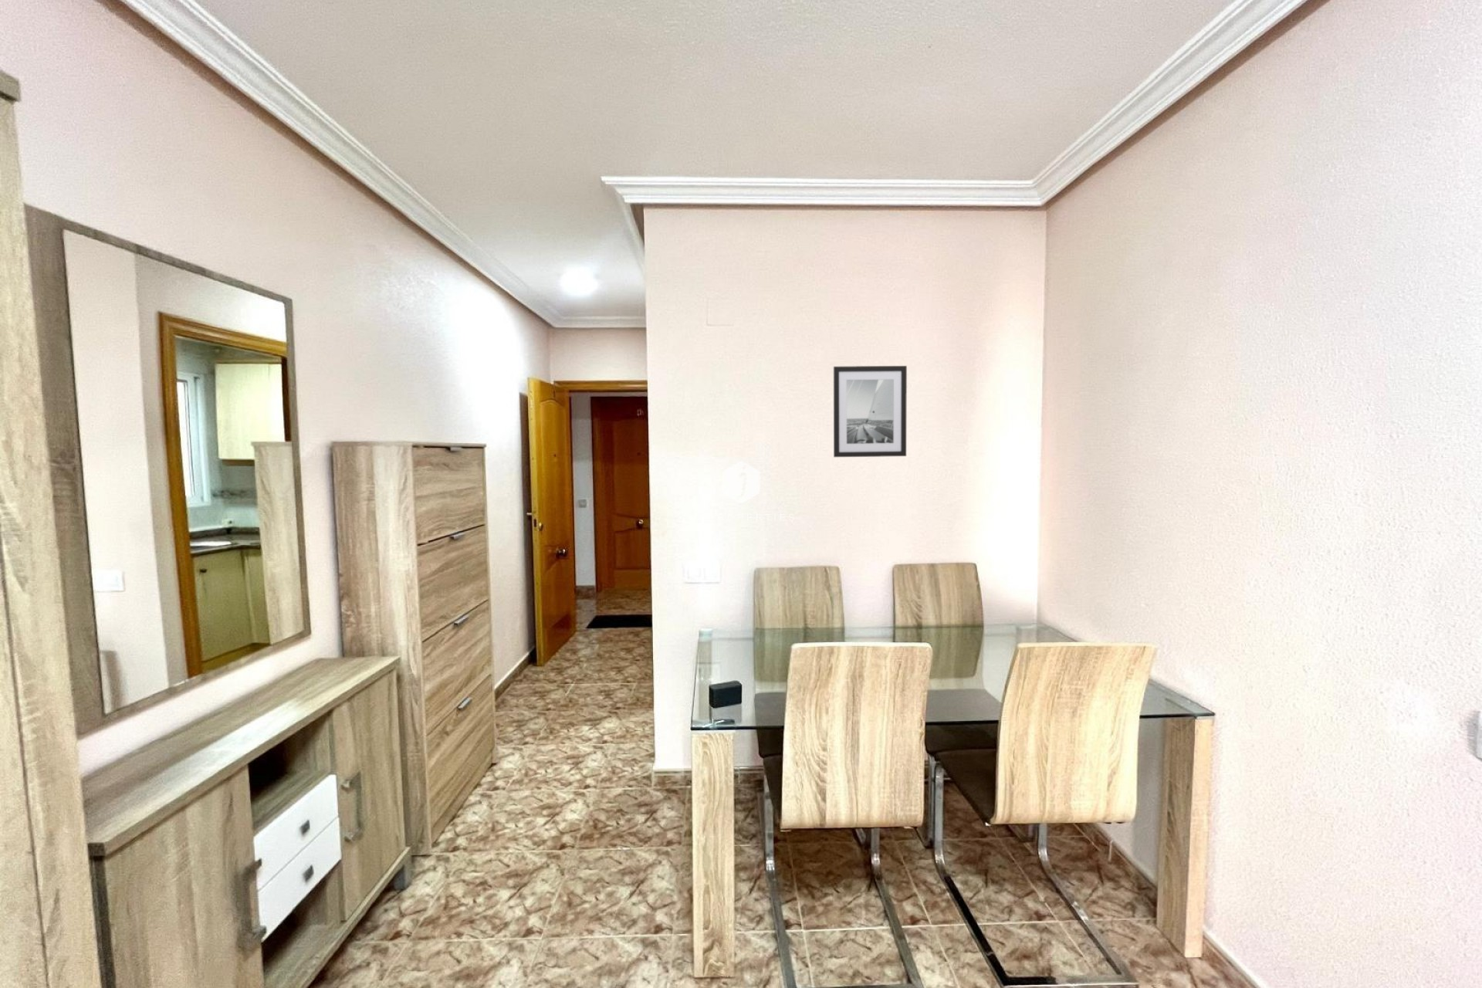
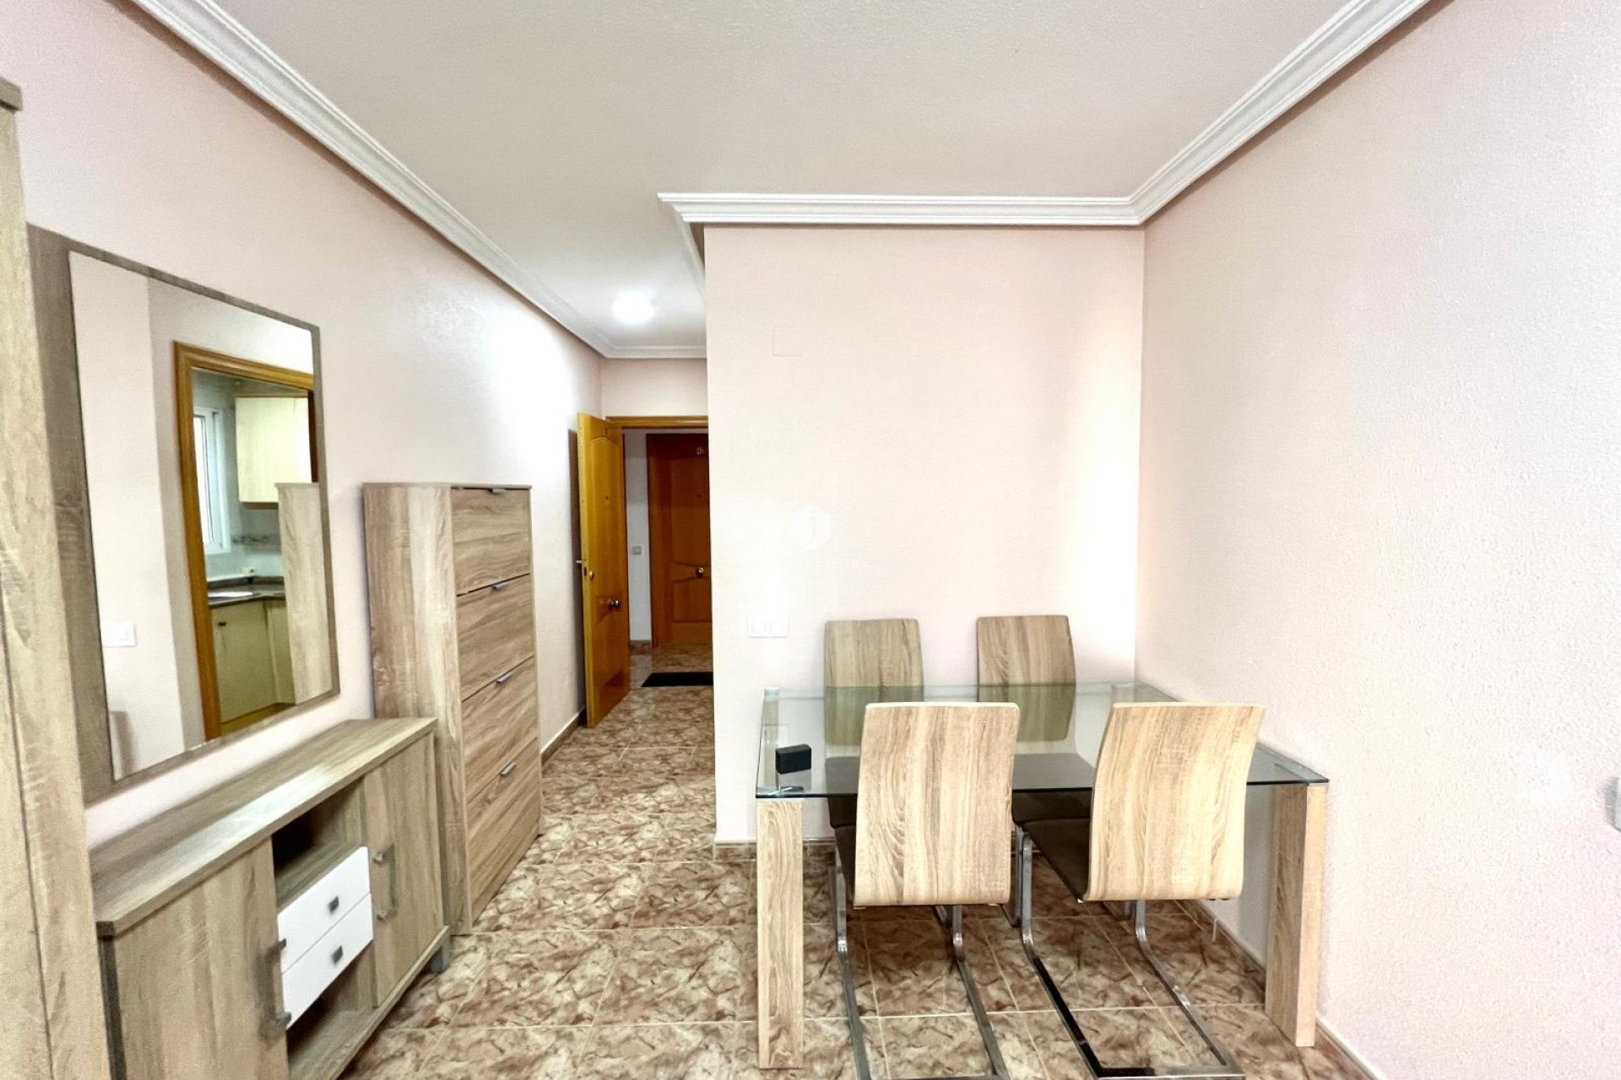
- wall art (870, 411)
